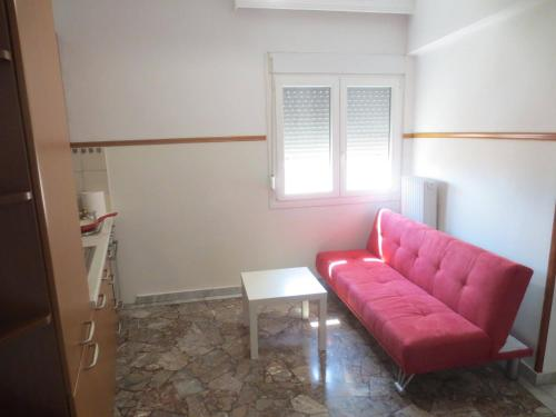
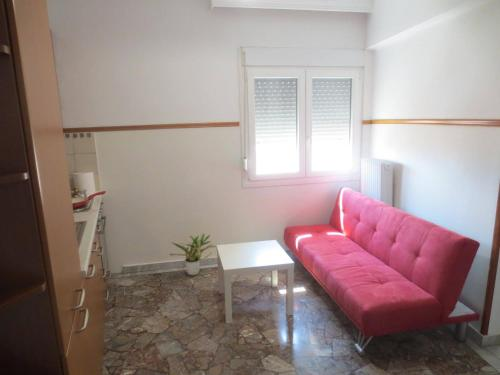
+ potted plant (195, 254)
